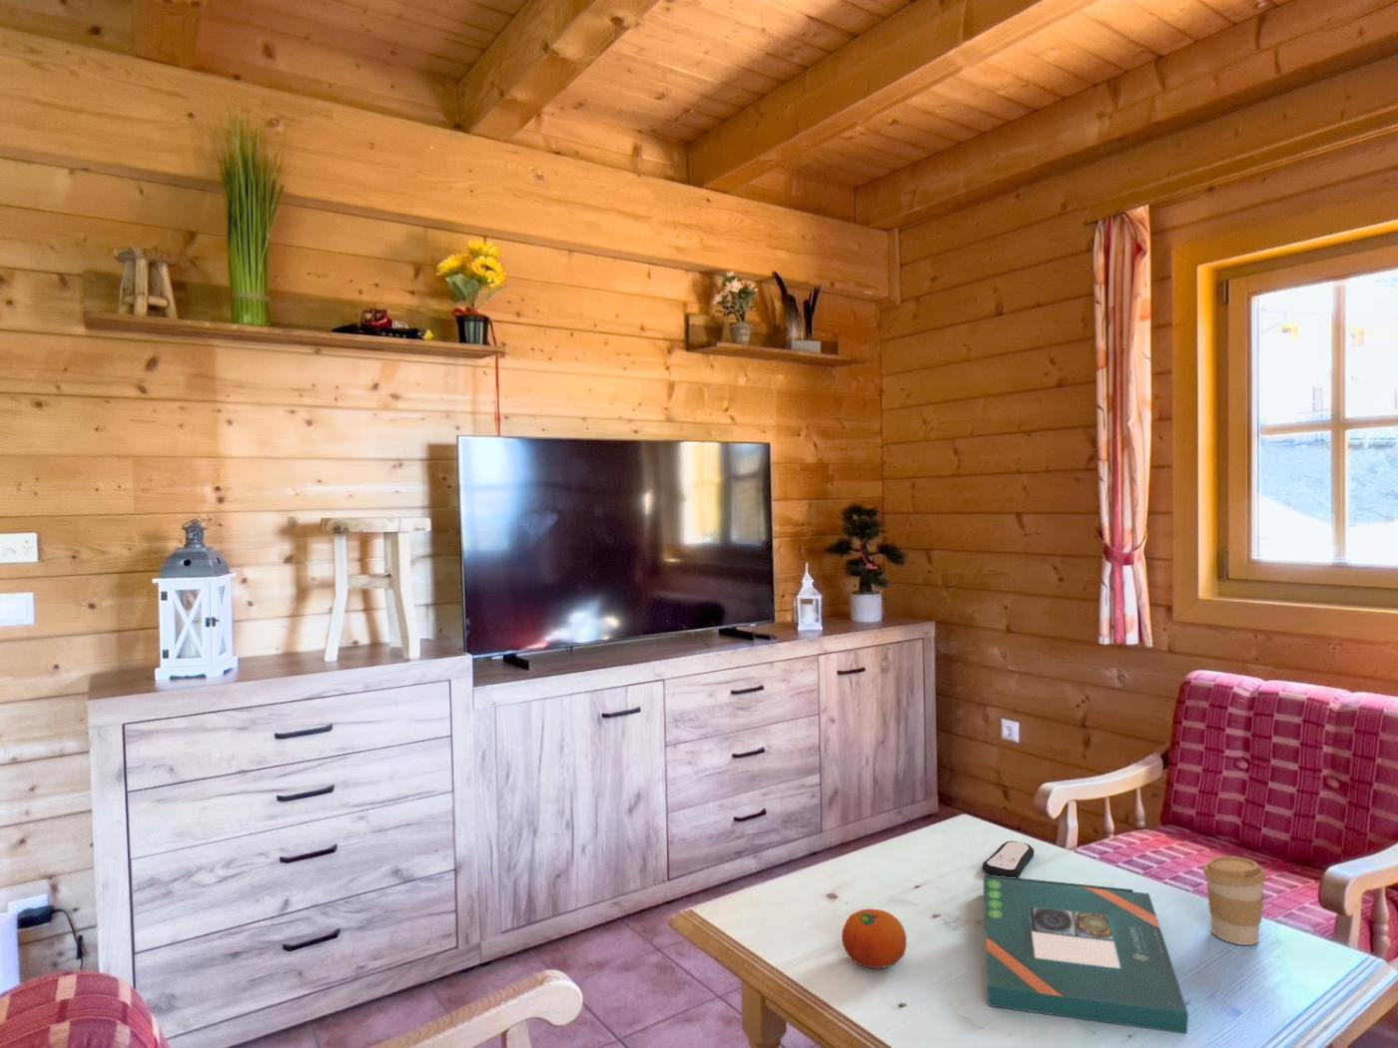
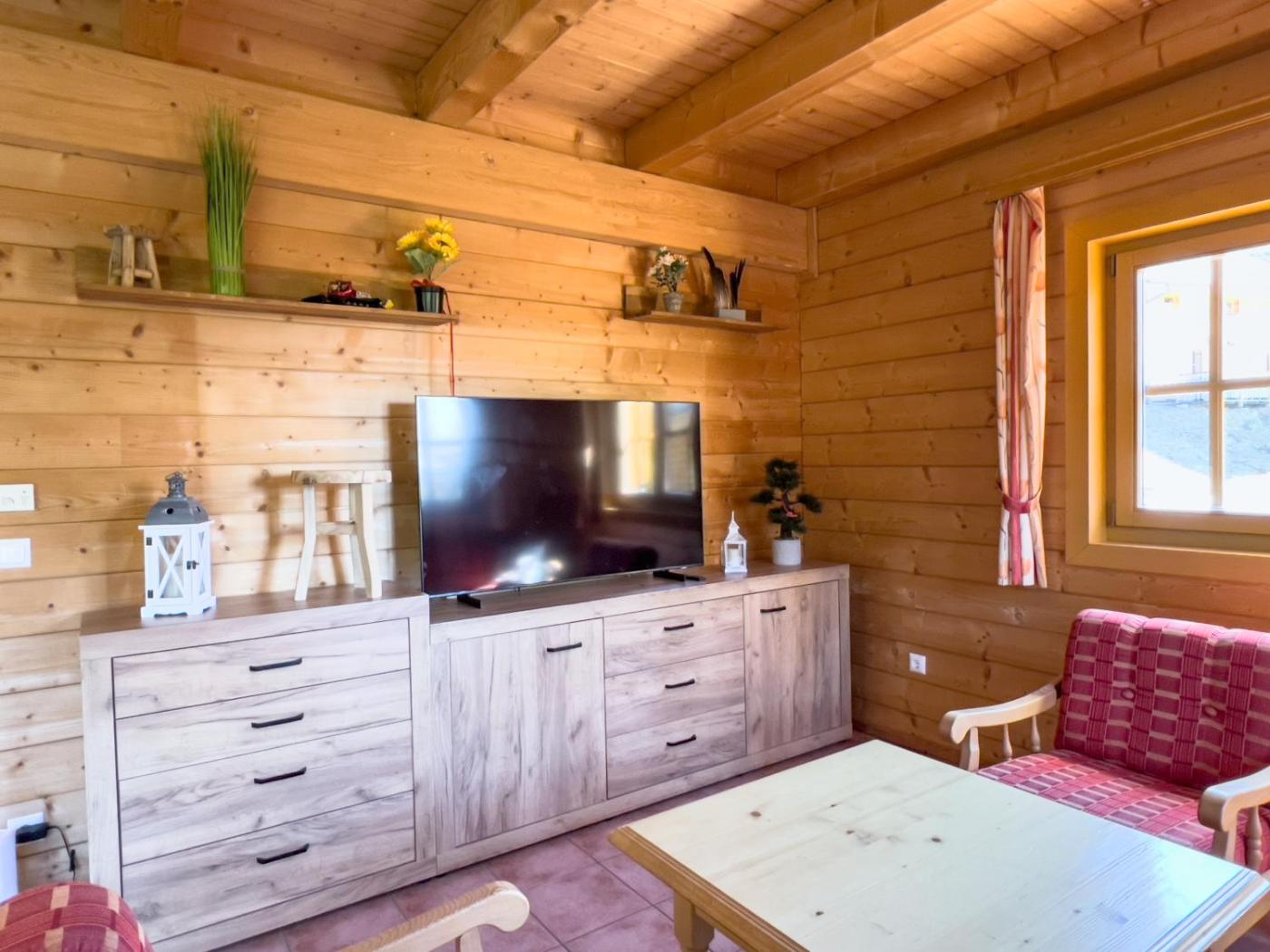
- coffee cup (1234, 897)
- fruit (874, 938)
- board game (1069, 927)
- remote control (1009, 859)
